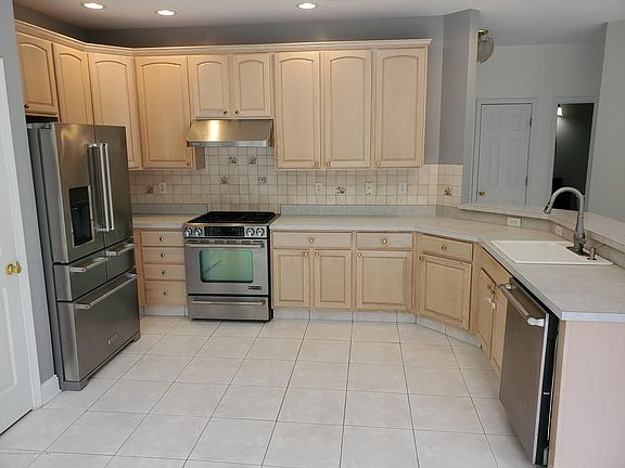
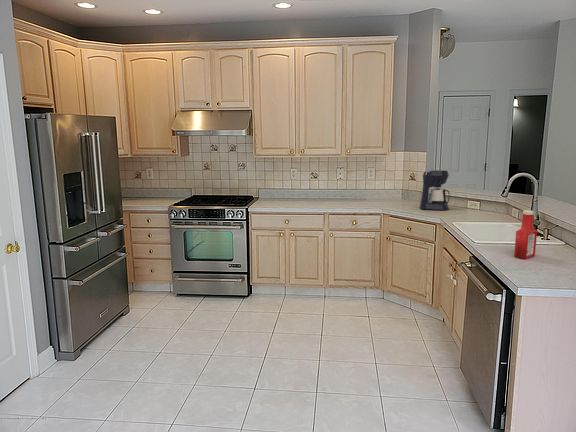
+ soap bottle (526, 233)
+ coffee maker (434, 189)
